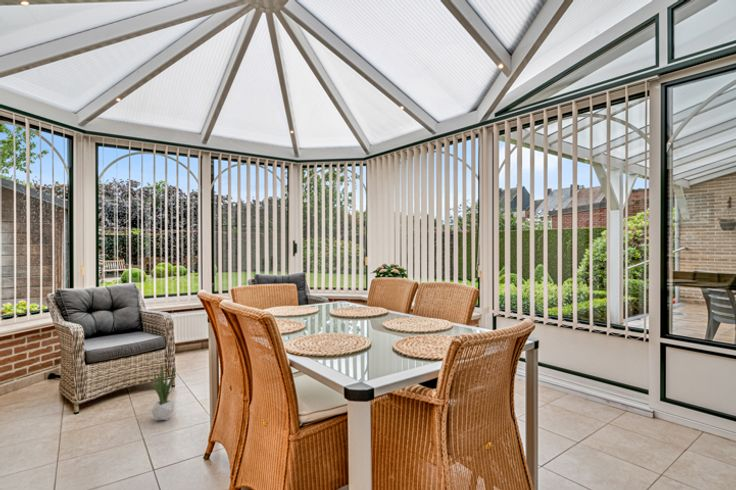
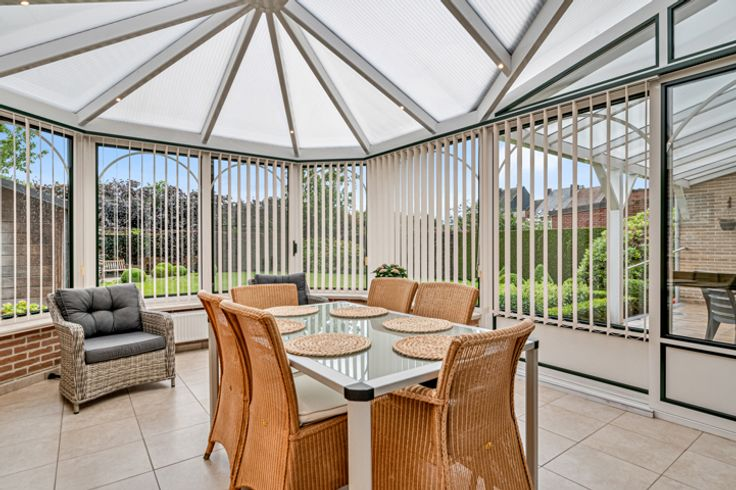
- potted plant (163, 392)
